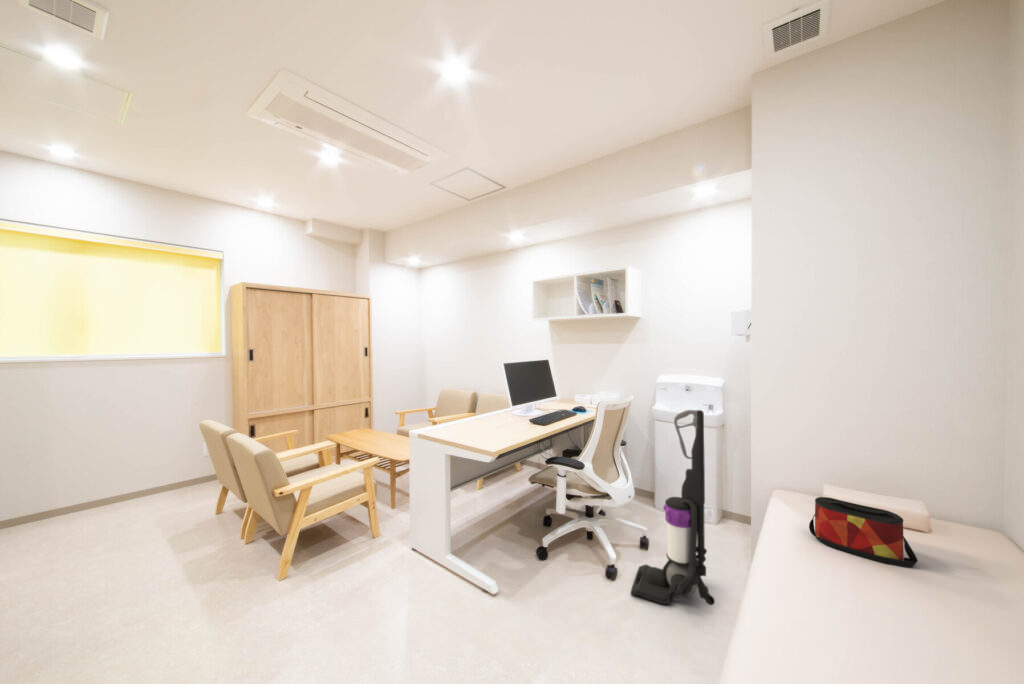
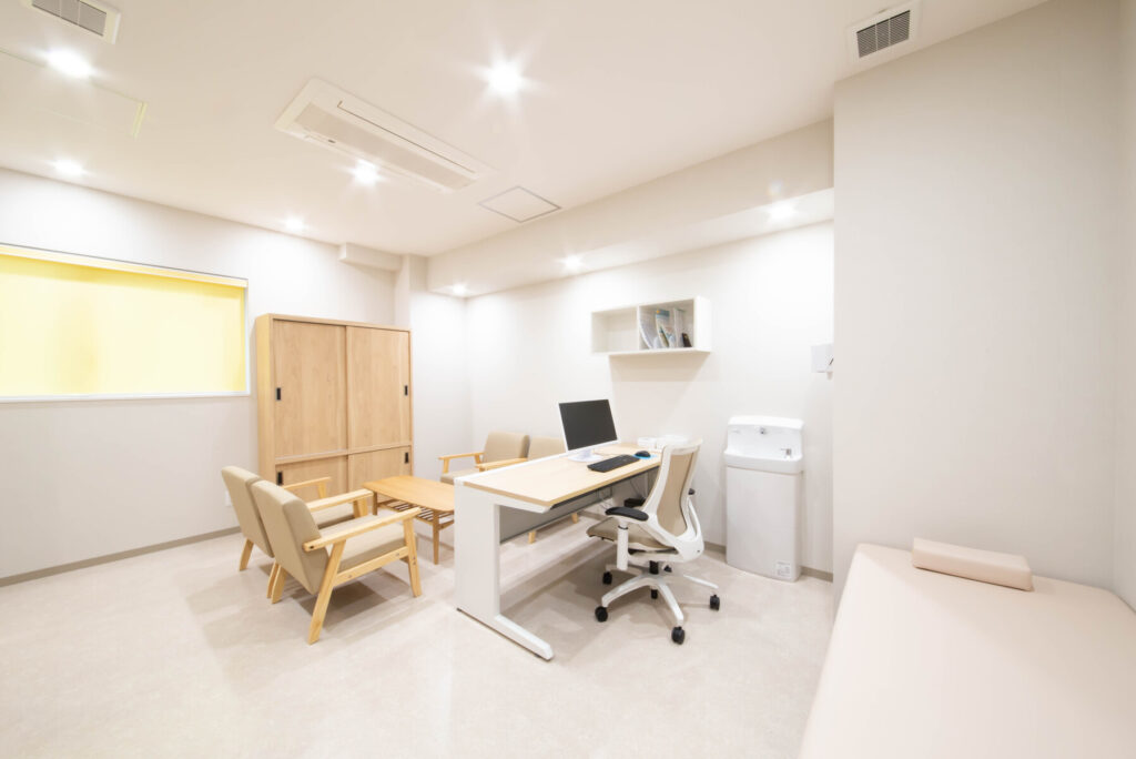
- vacuum cleaner (671, 500)
- bag (859, 527)
